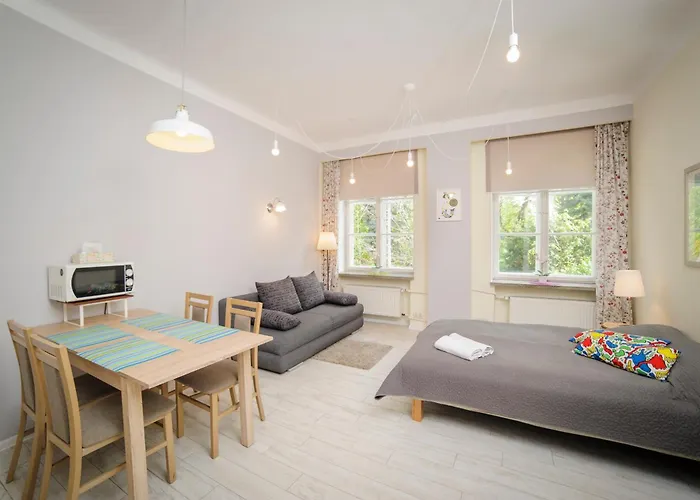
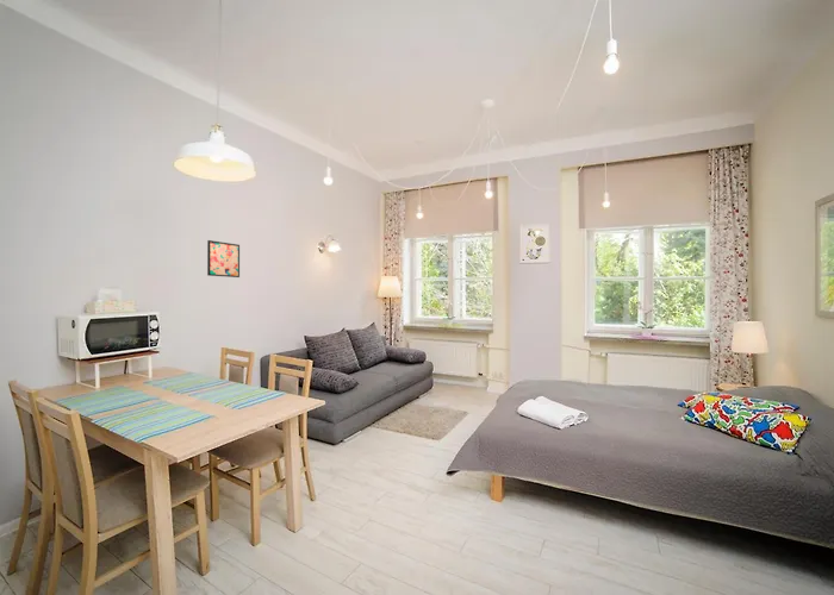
+ wall art (224, 259)
